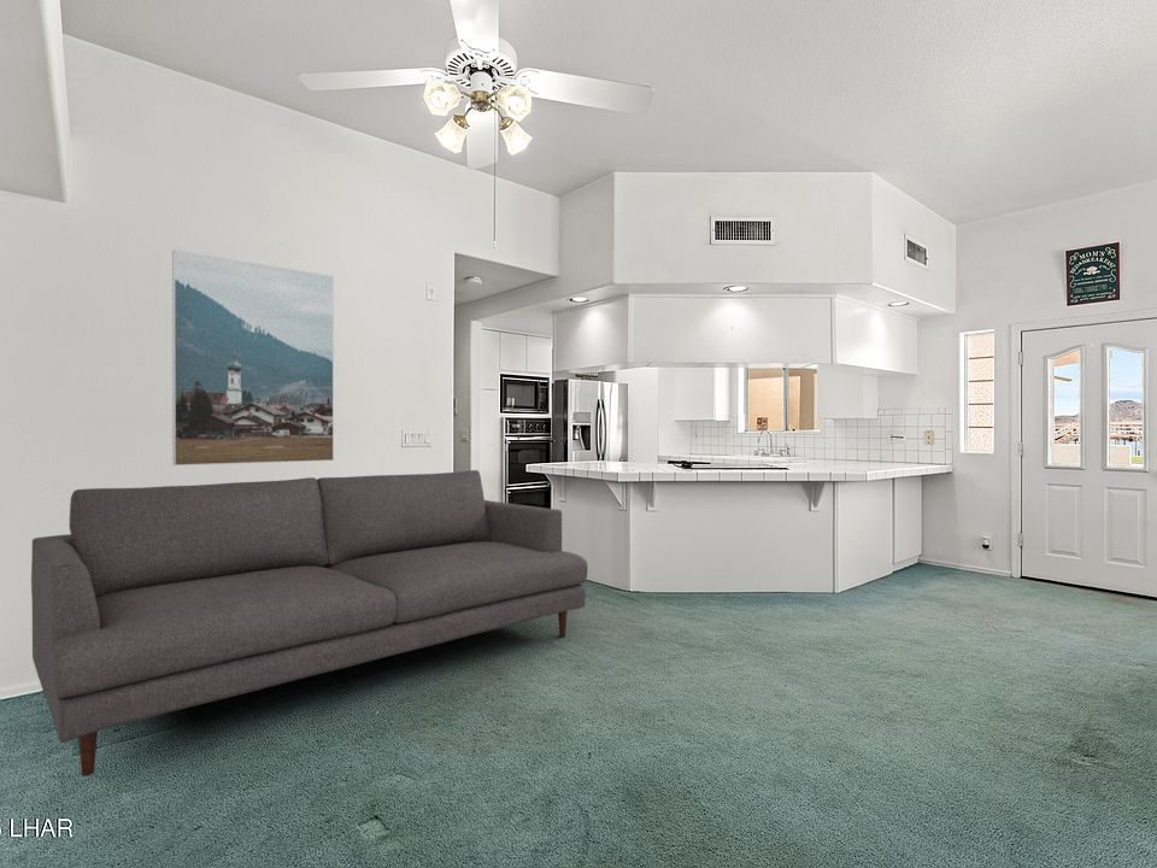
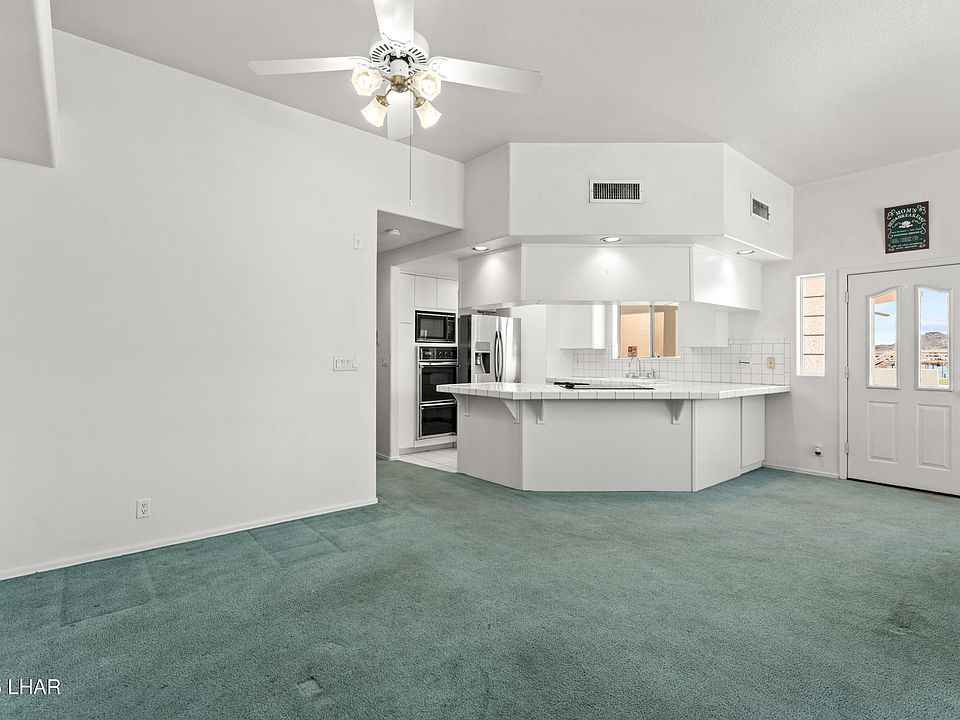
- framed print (259, 363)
- sofa (345, 571)
